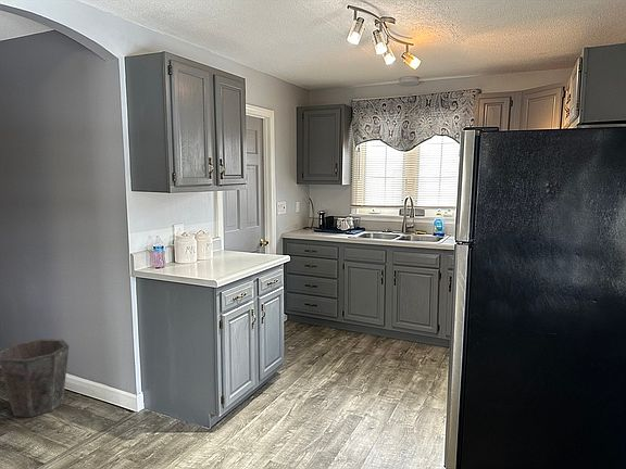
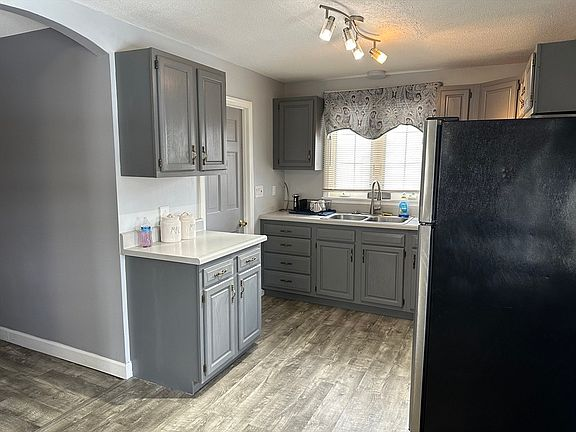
- waste bin (35, 377)
